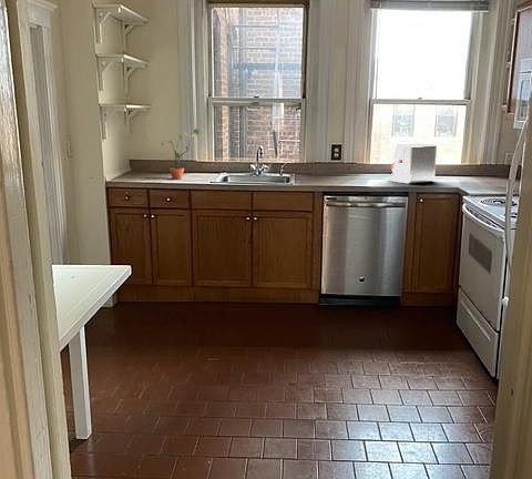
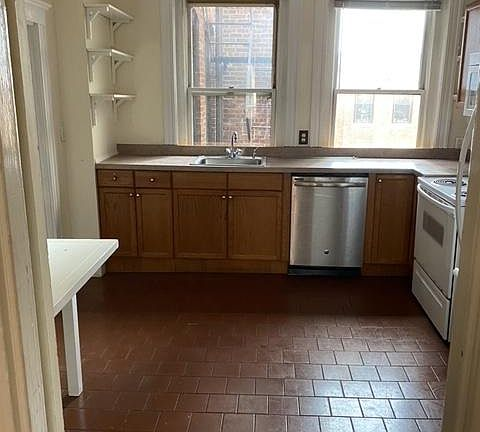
- coffee maker (412, 162)
- potted plant (181, 154)
